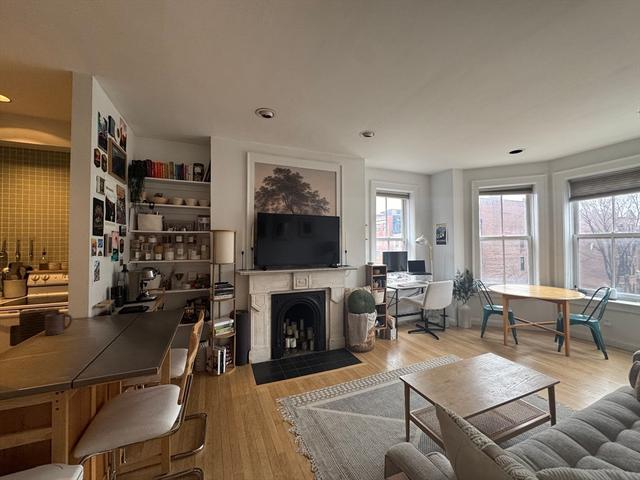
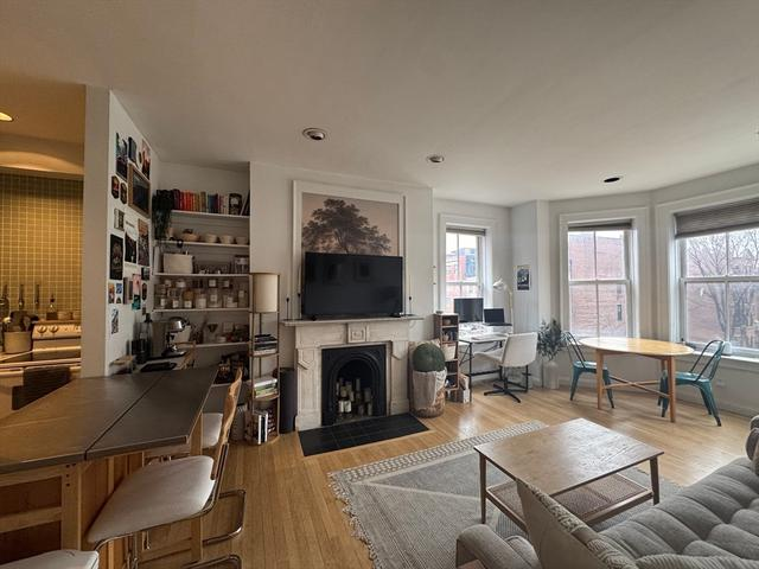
- cup (58, 323)
